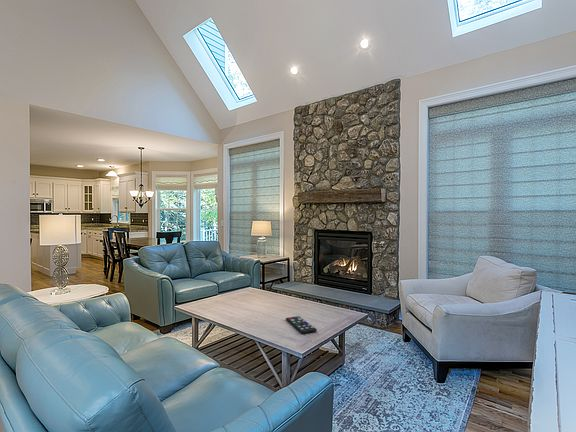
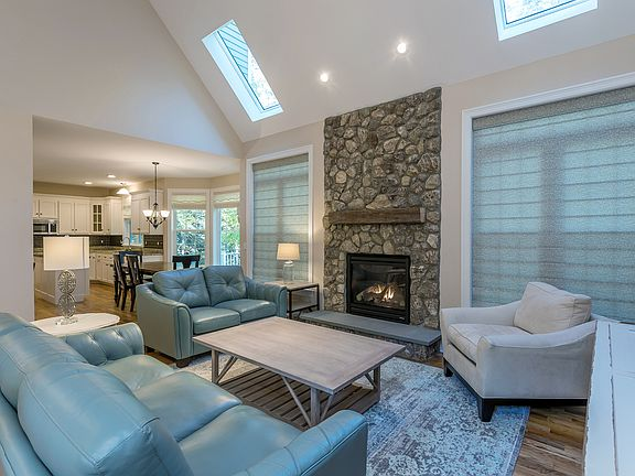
- remote control (300, 323)
